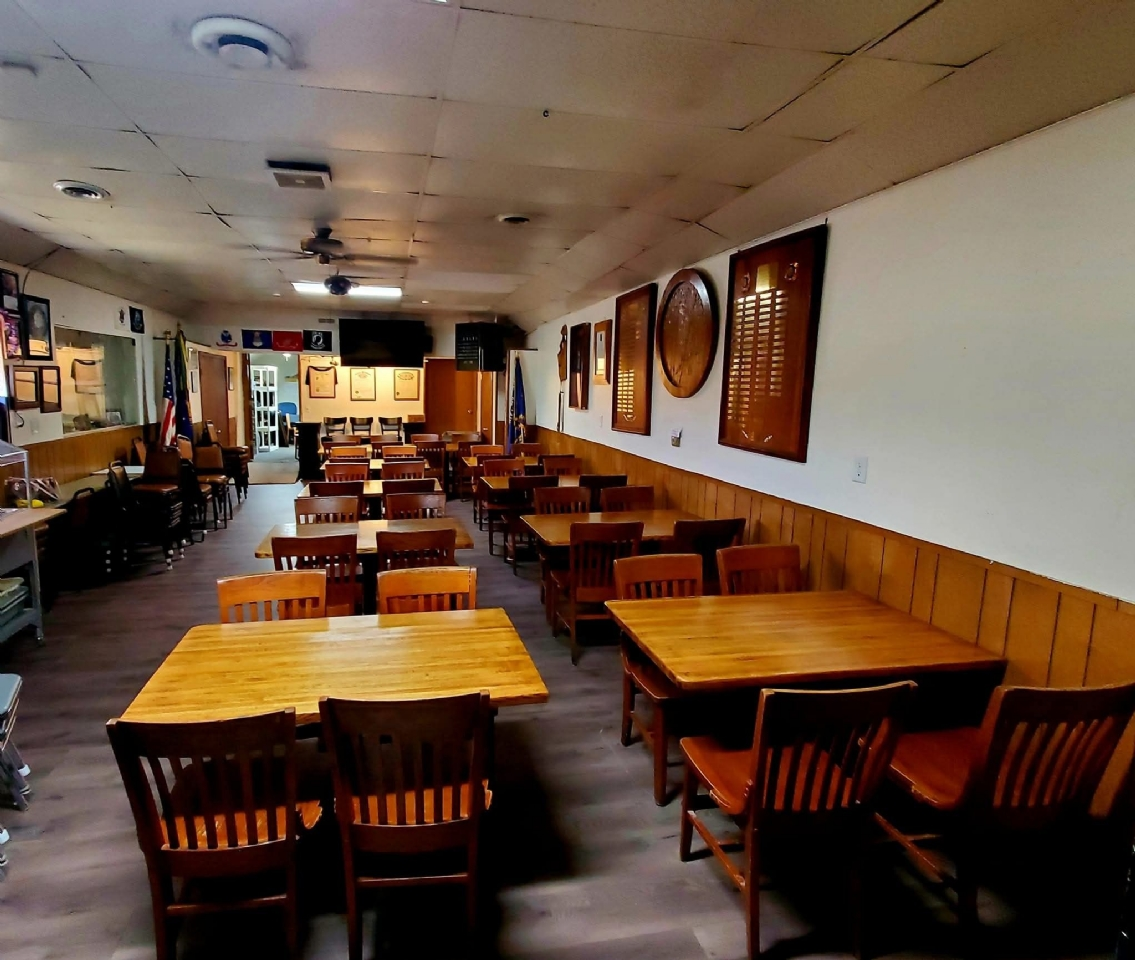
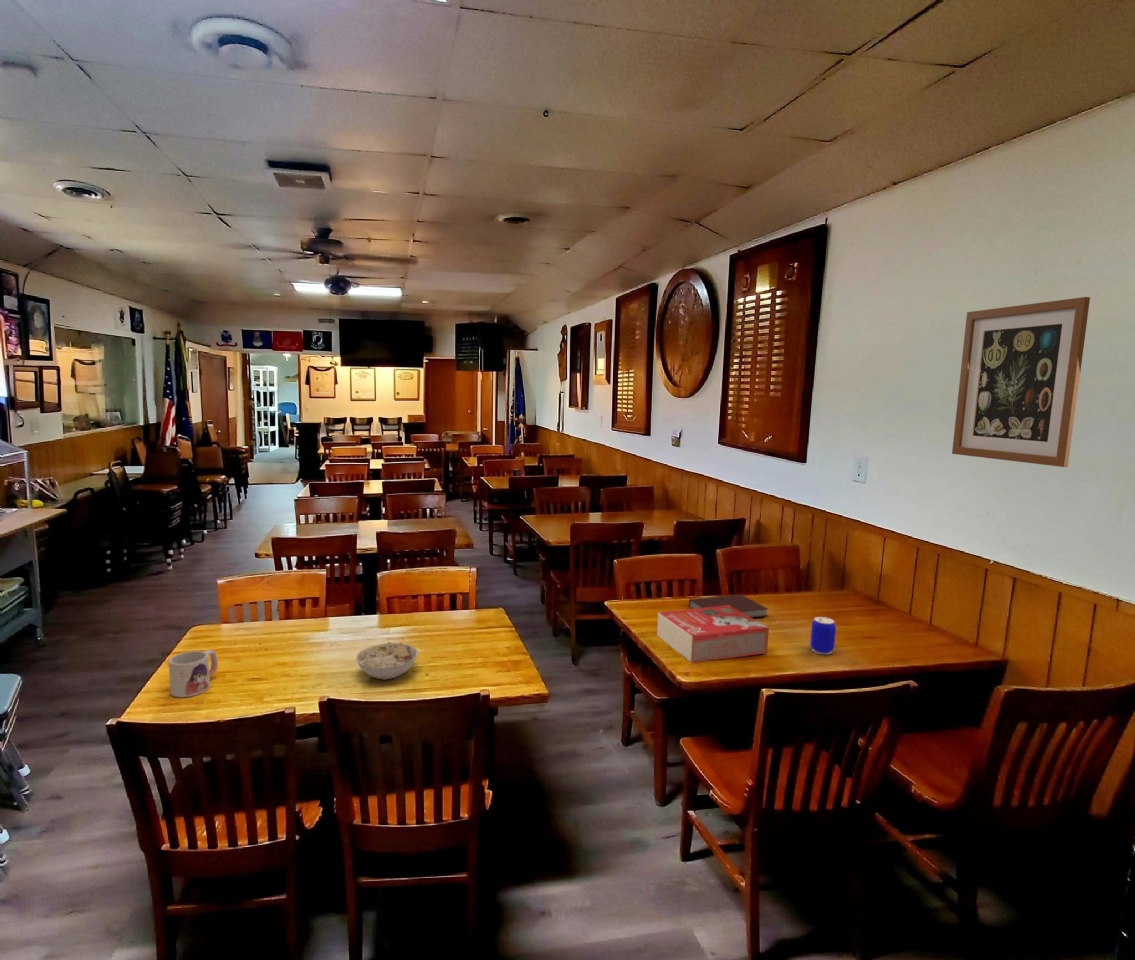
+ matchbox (711, 632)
+ bowl (387, 661)
+ mug (195, 670)
+ wall art (1013, 383)
+ notebook (726, 605)
+ beer can (822, 634)
